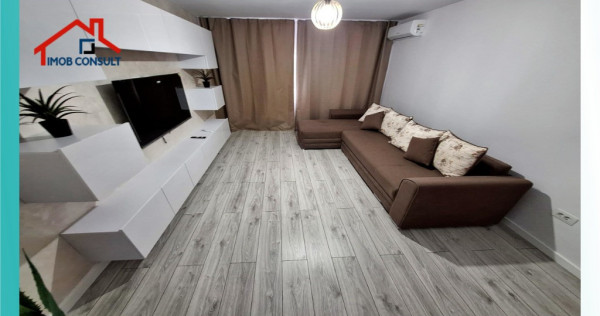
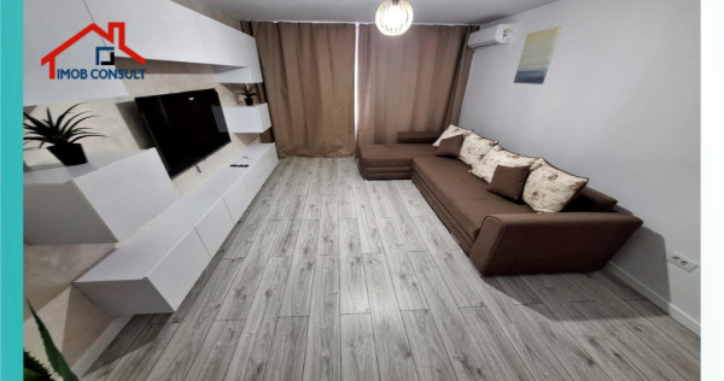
+ wall art (535, 58)
